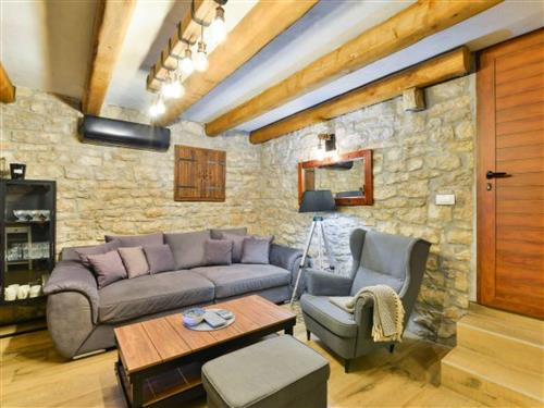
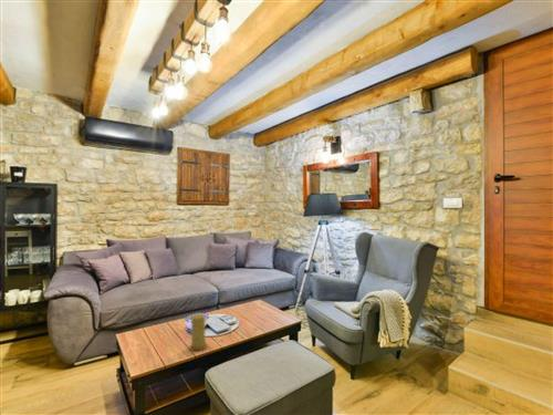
+ candle (198, 331)
